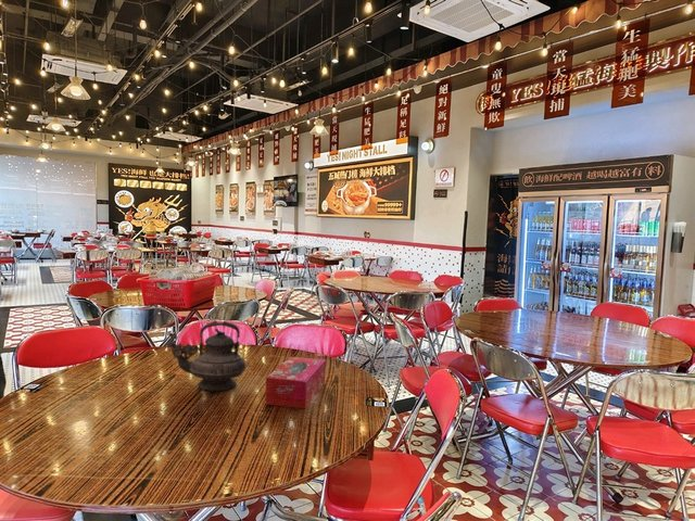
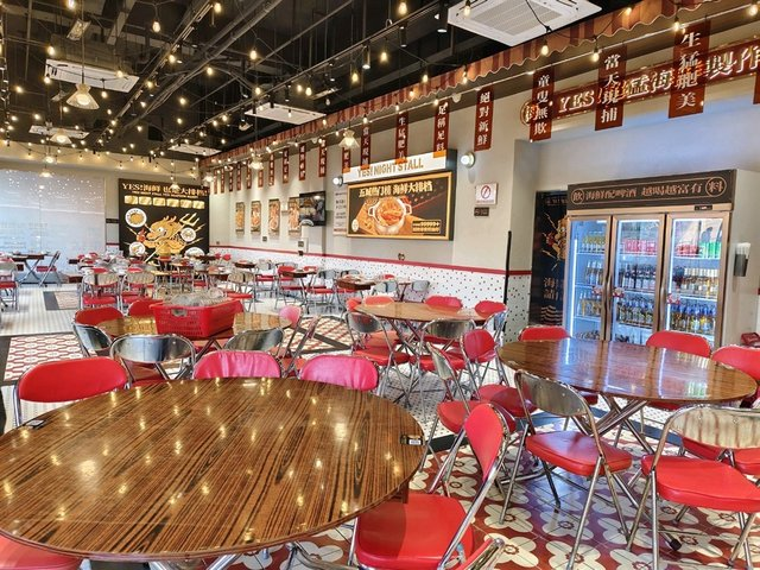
- tissue box (296, 380)
- teapot (208, 353)
